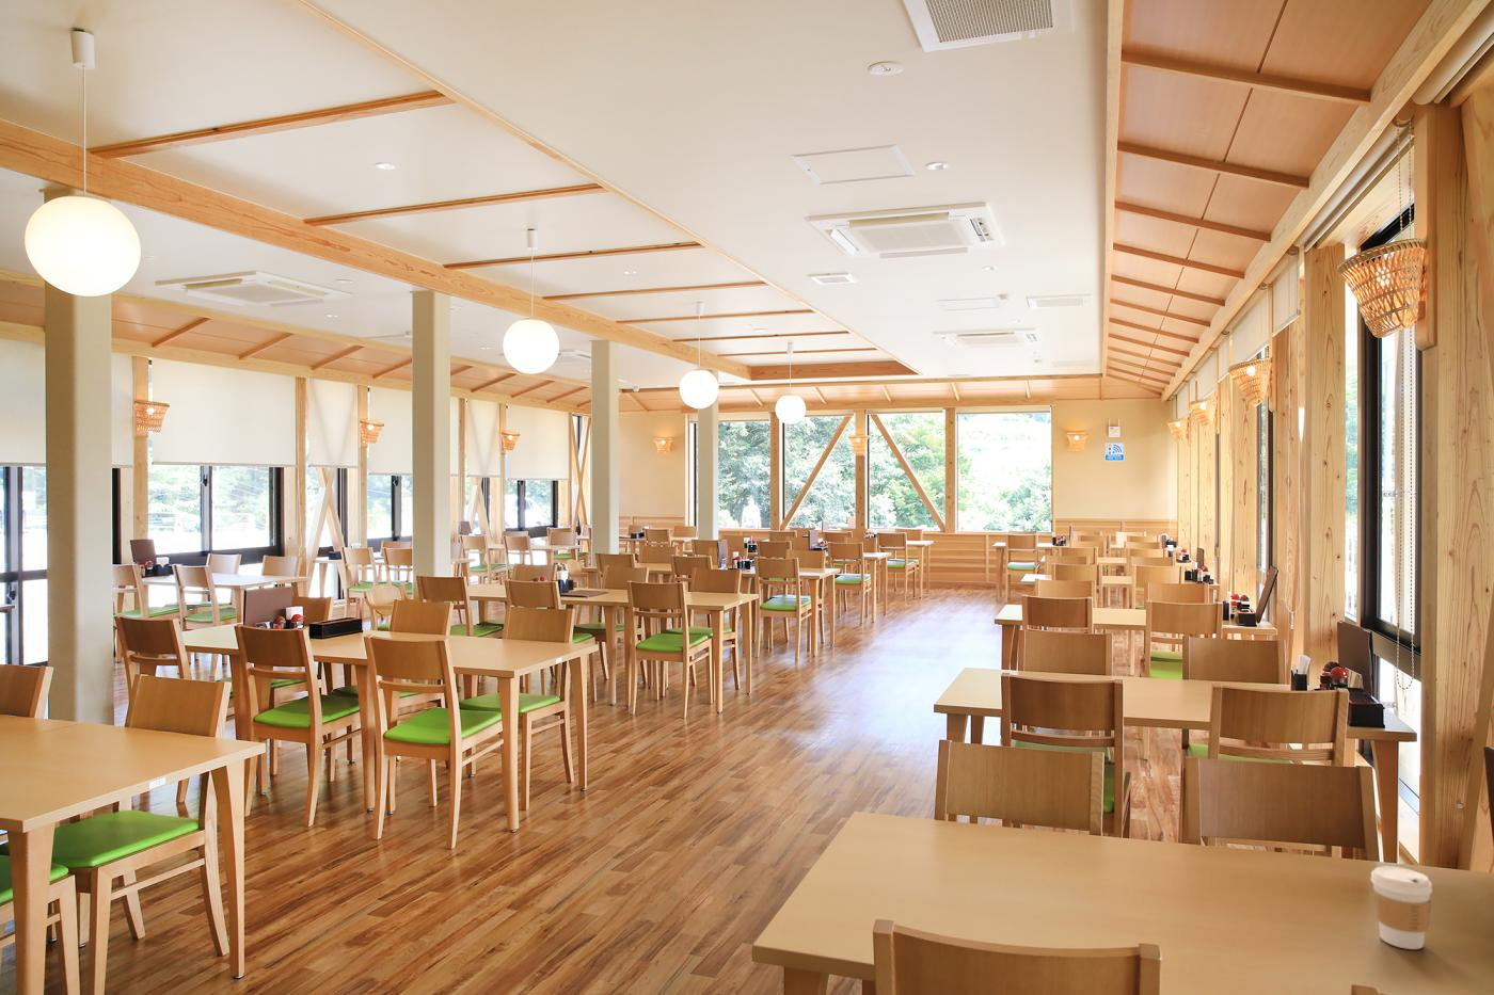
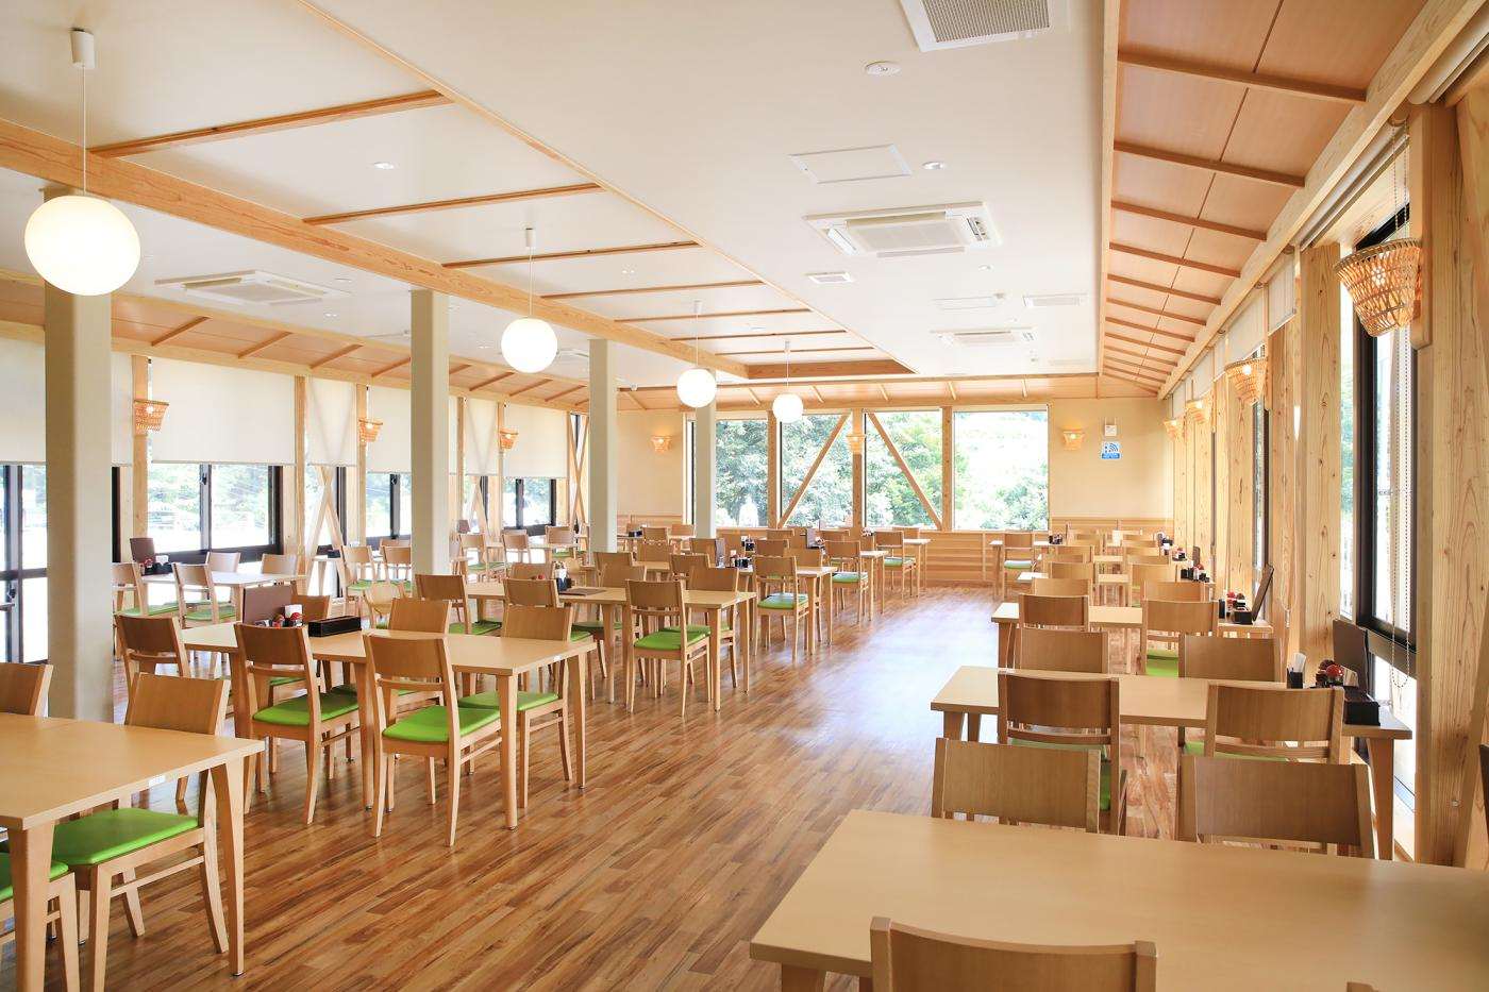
- coffee cup (1401, 905)
